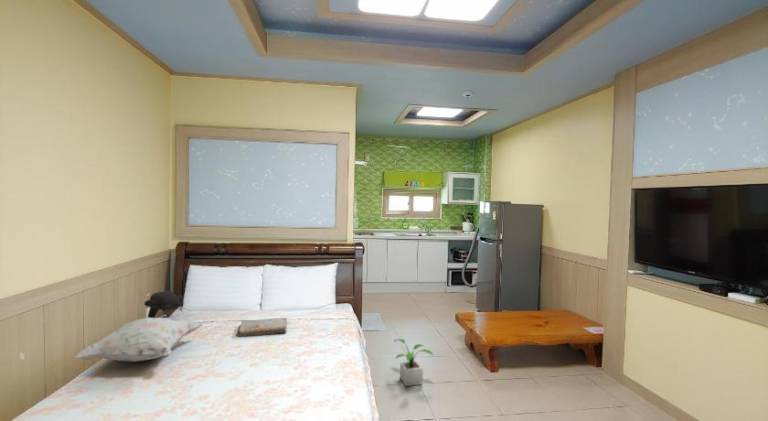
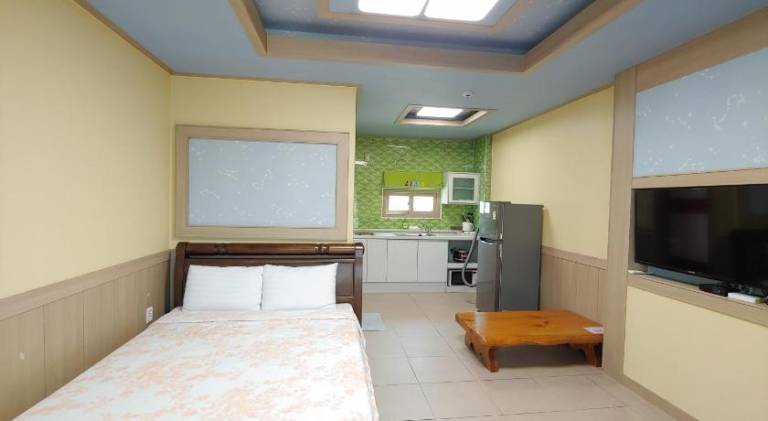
- book (263, 326)
- teddy bear (166, 307)
- decorative pillow (144, 338)
- potted plant (410, 361)
